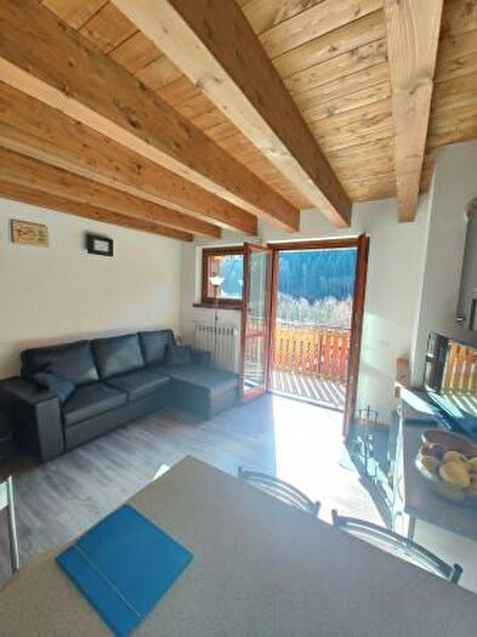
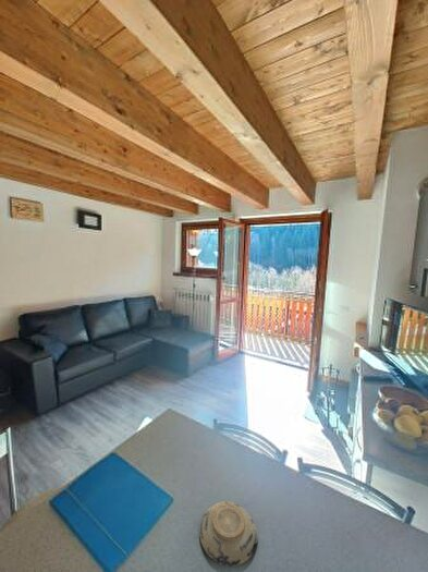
+ decorative bowl (228, 525)
